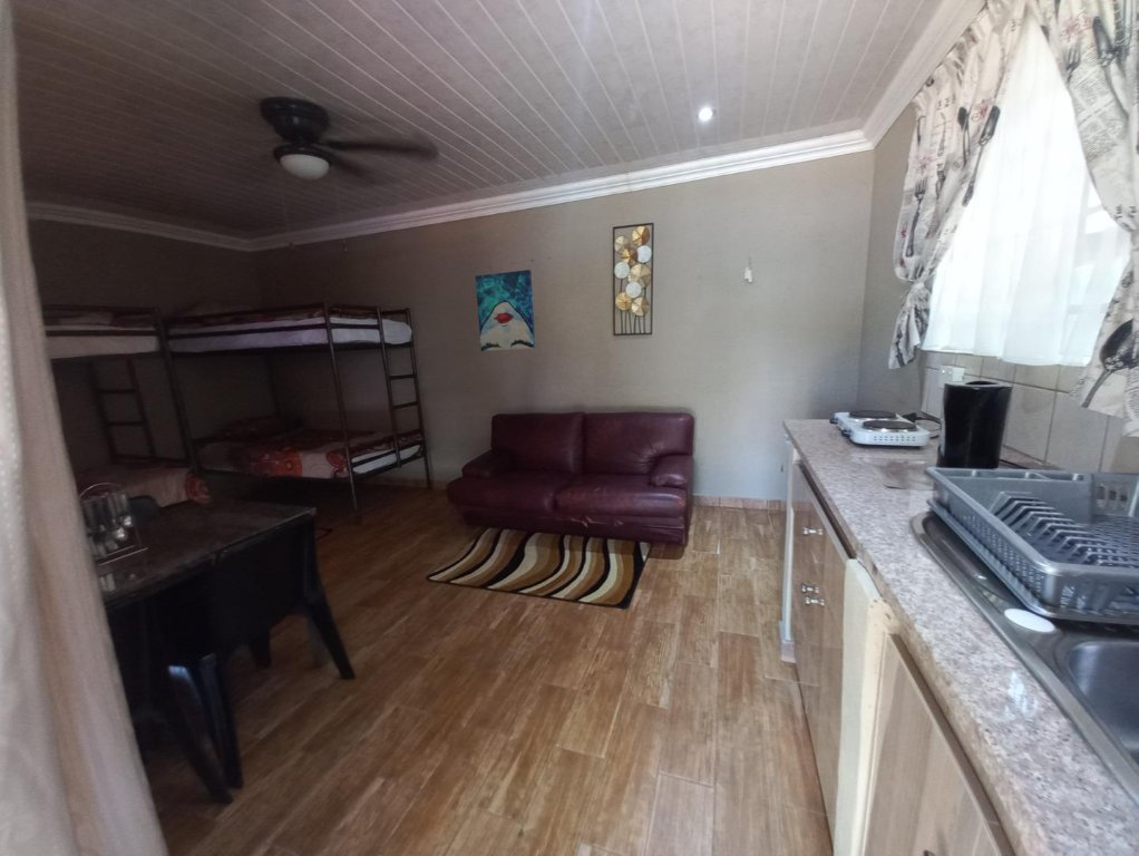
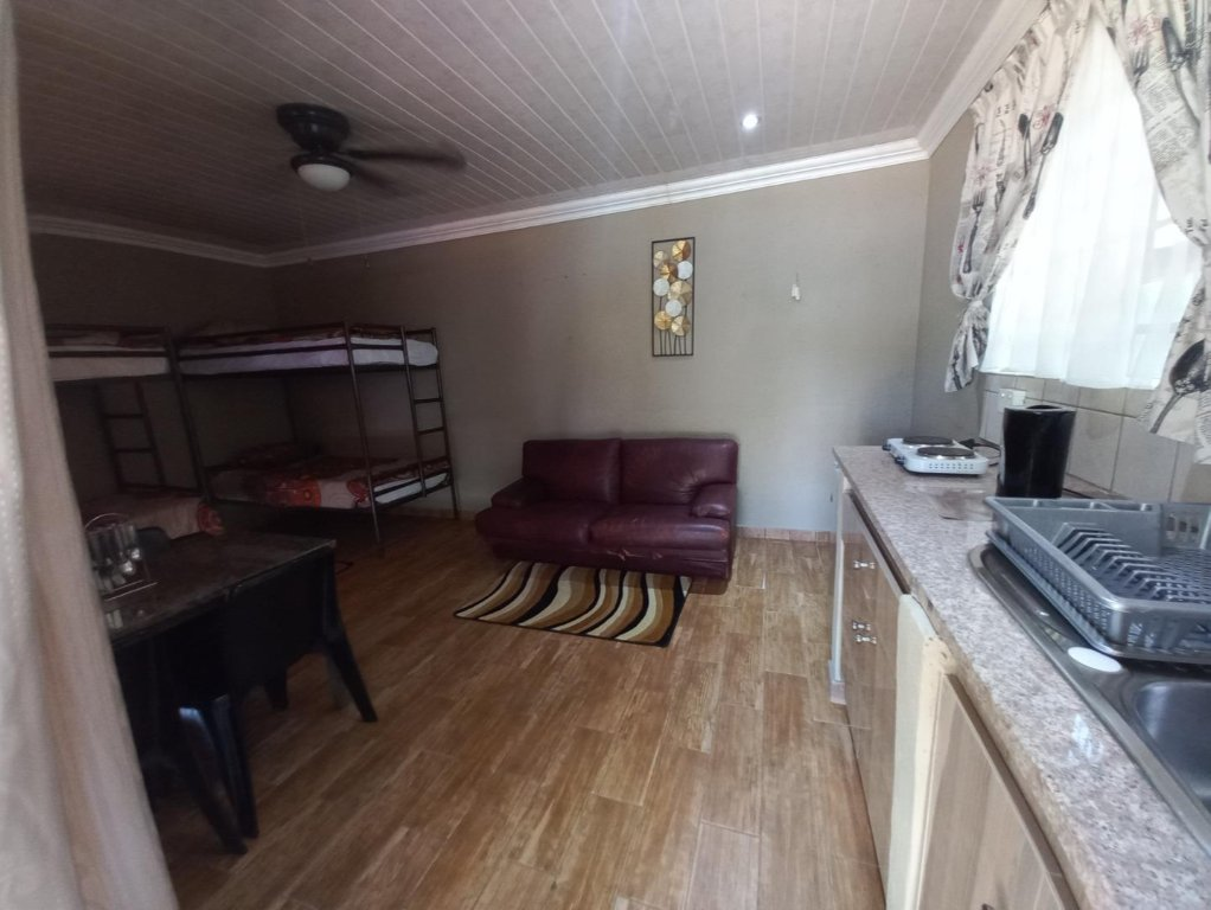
- wall art (505, 312)
